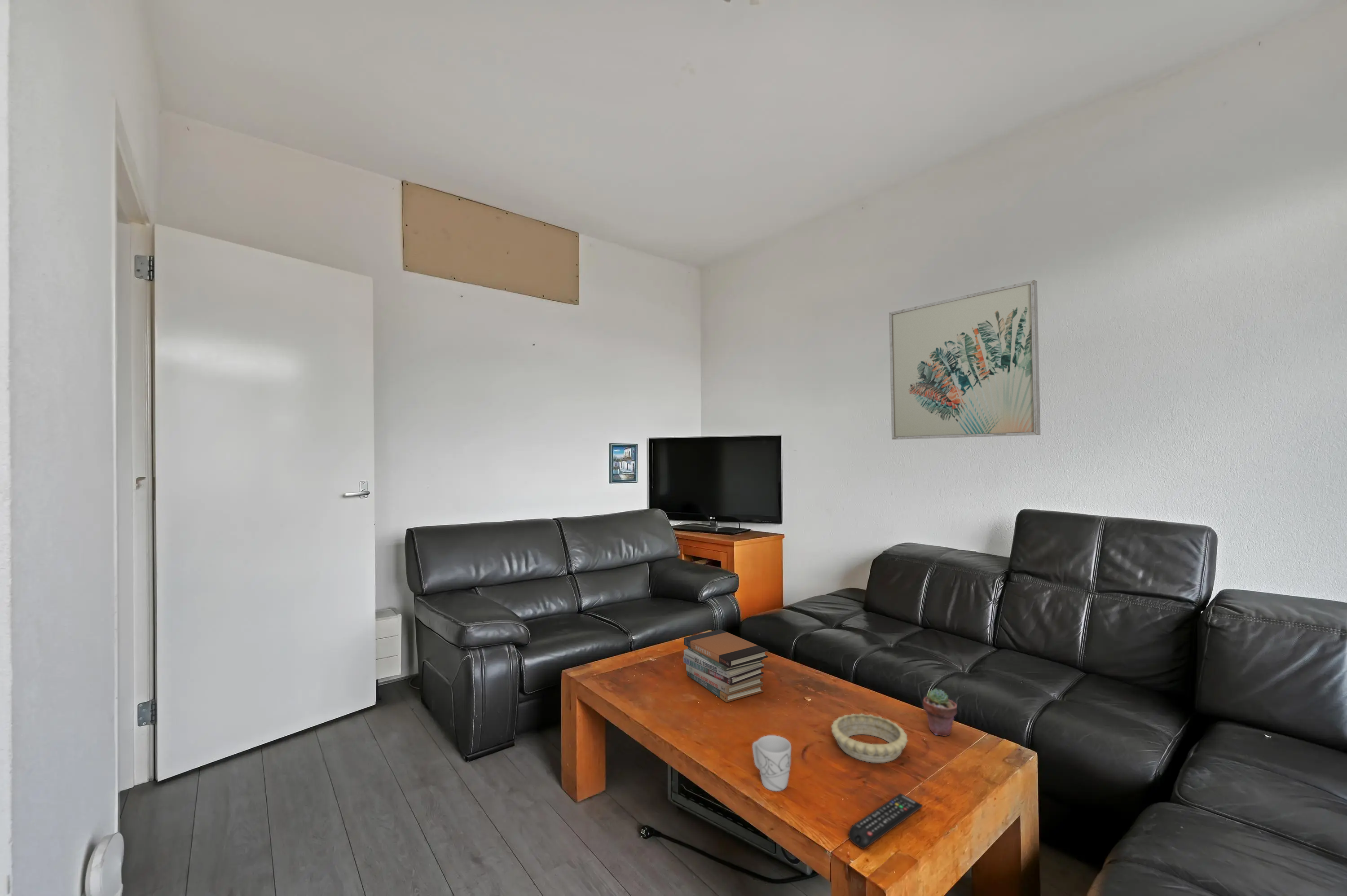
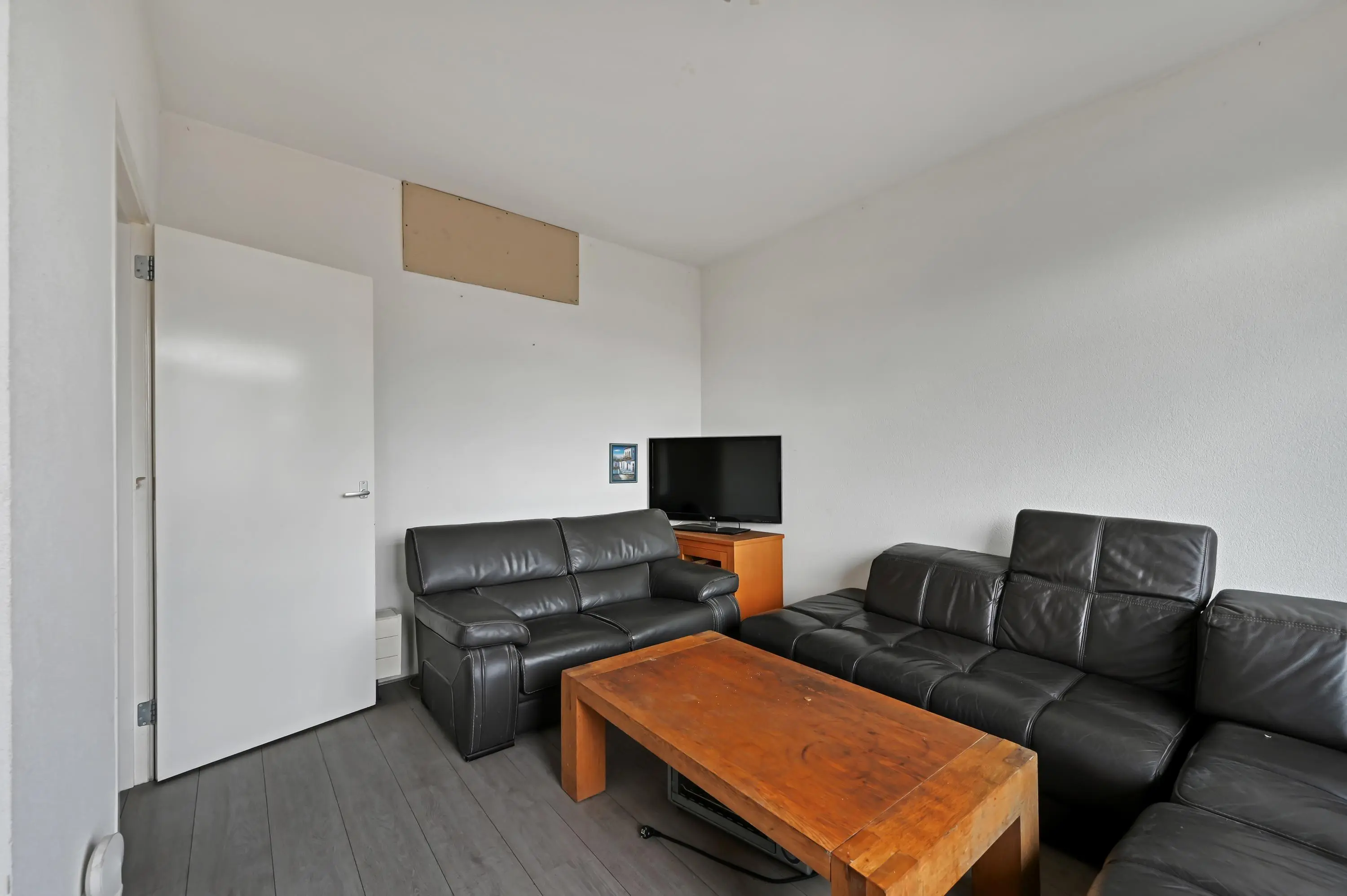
- decorative bowl (870, 735)
- remote control (887, 819)
- potted succulent (940, 710)
- mug (770, 761)
- wall art (957, 368)
- book stack (723, 663)
